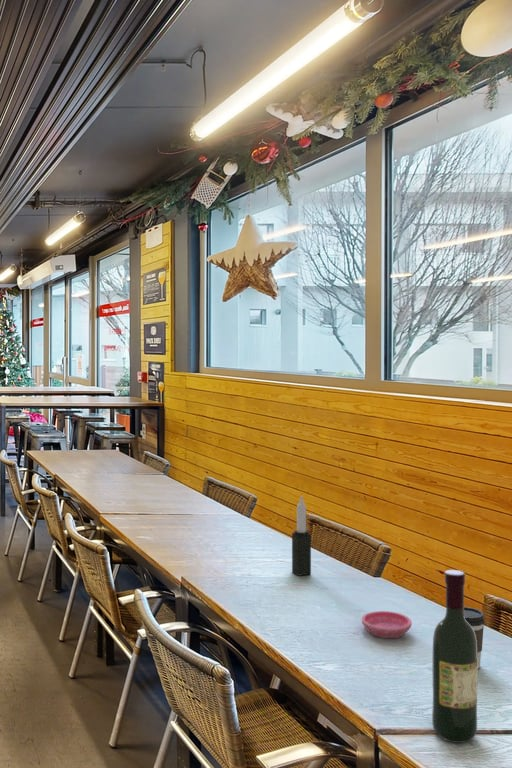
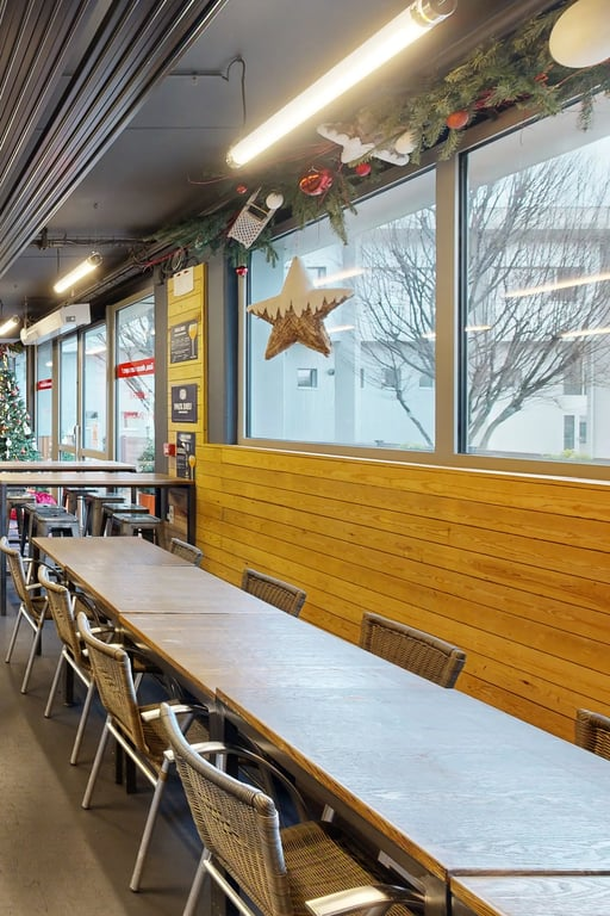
- candle (301, 534)
- saucer (386, 625)
- wine bottle (454, 653)
- coffee cup (475, 634)
